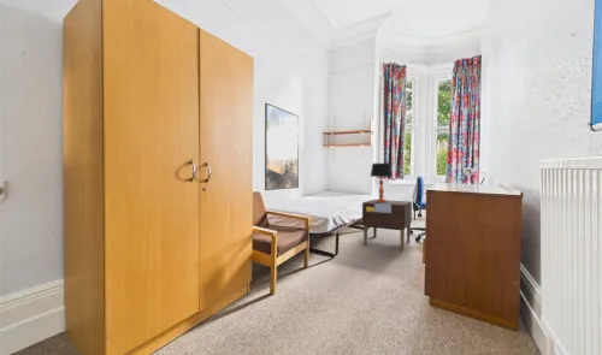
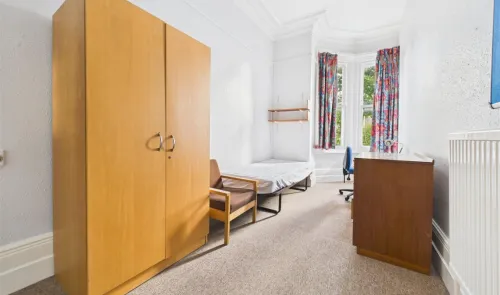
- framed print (283, 149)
- nightstand (386, 223)
- table lamp (380, 182)
